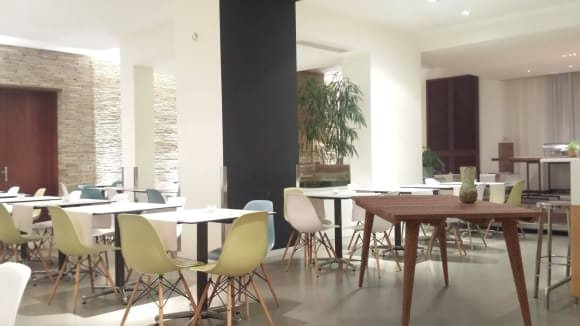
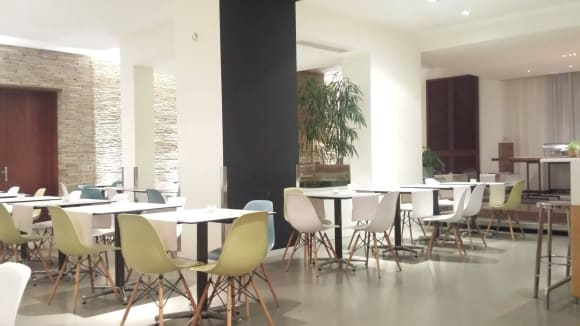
- vase (468, 184)
- dining table (416, 256)
